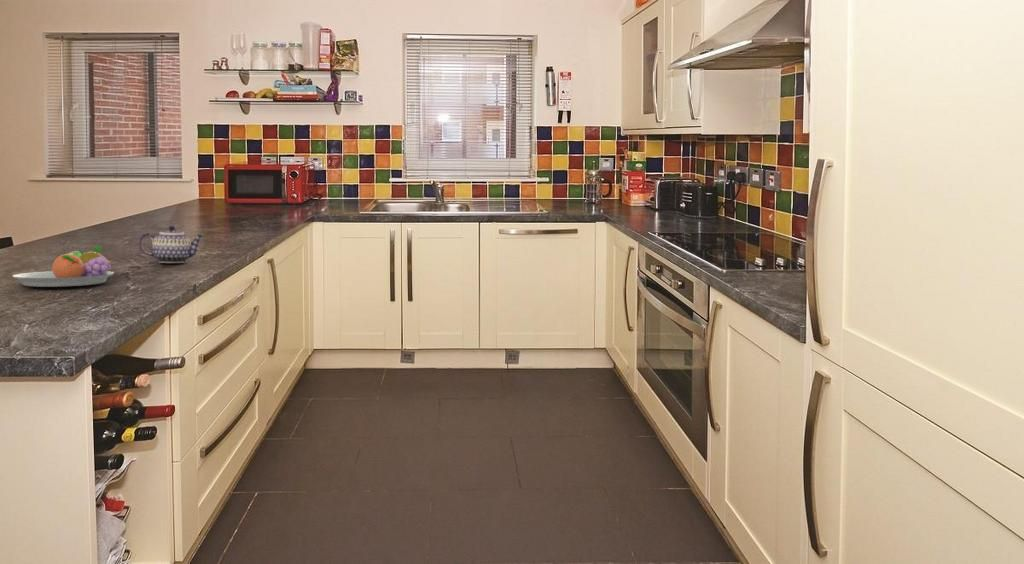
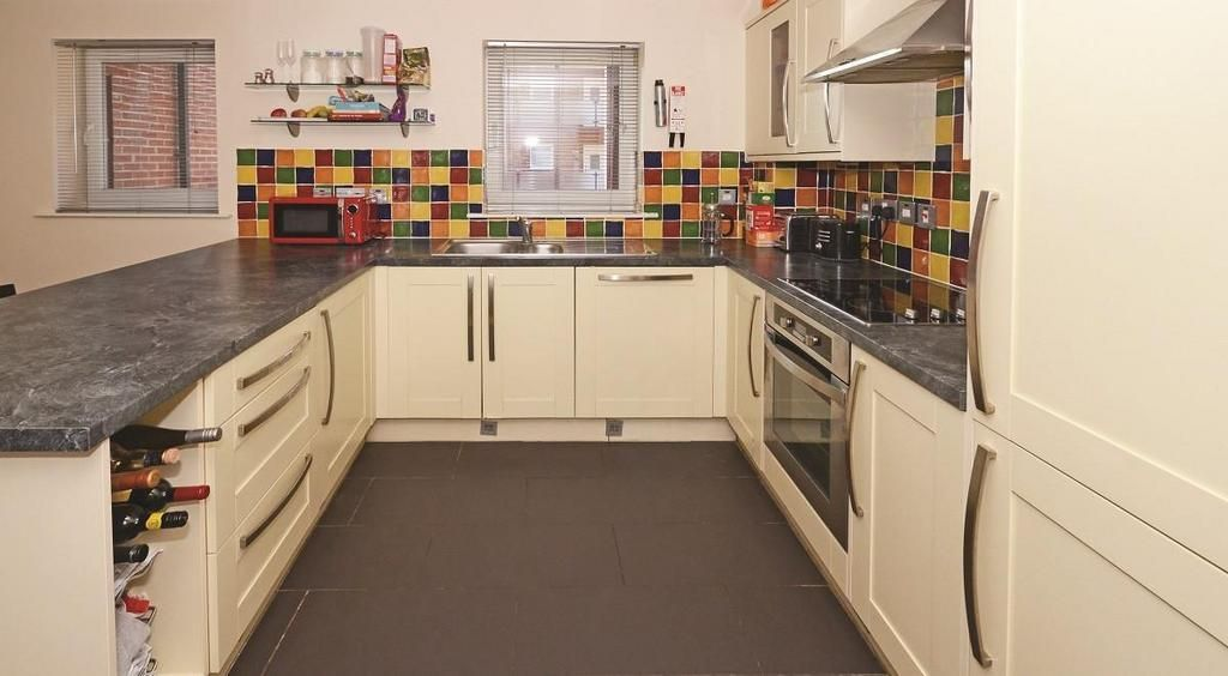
- fruit bowl (66, 264)
- teapot (171, 244)
